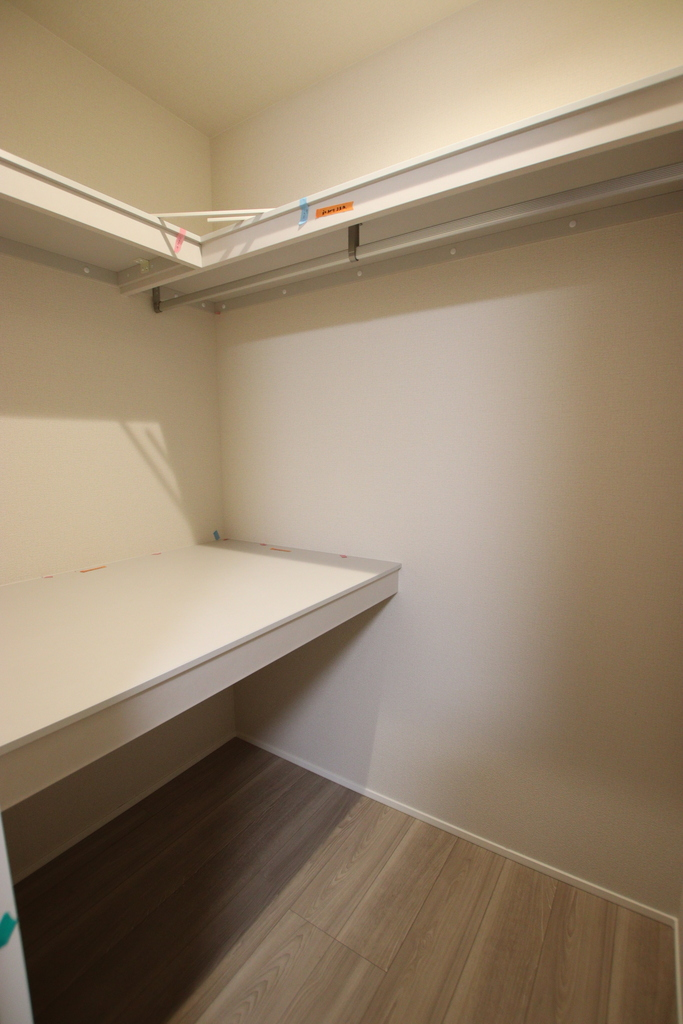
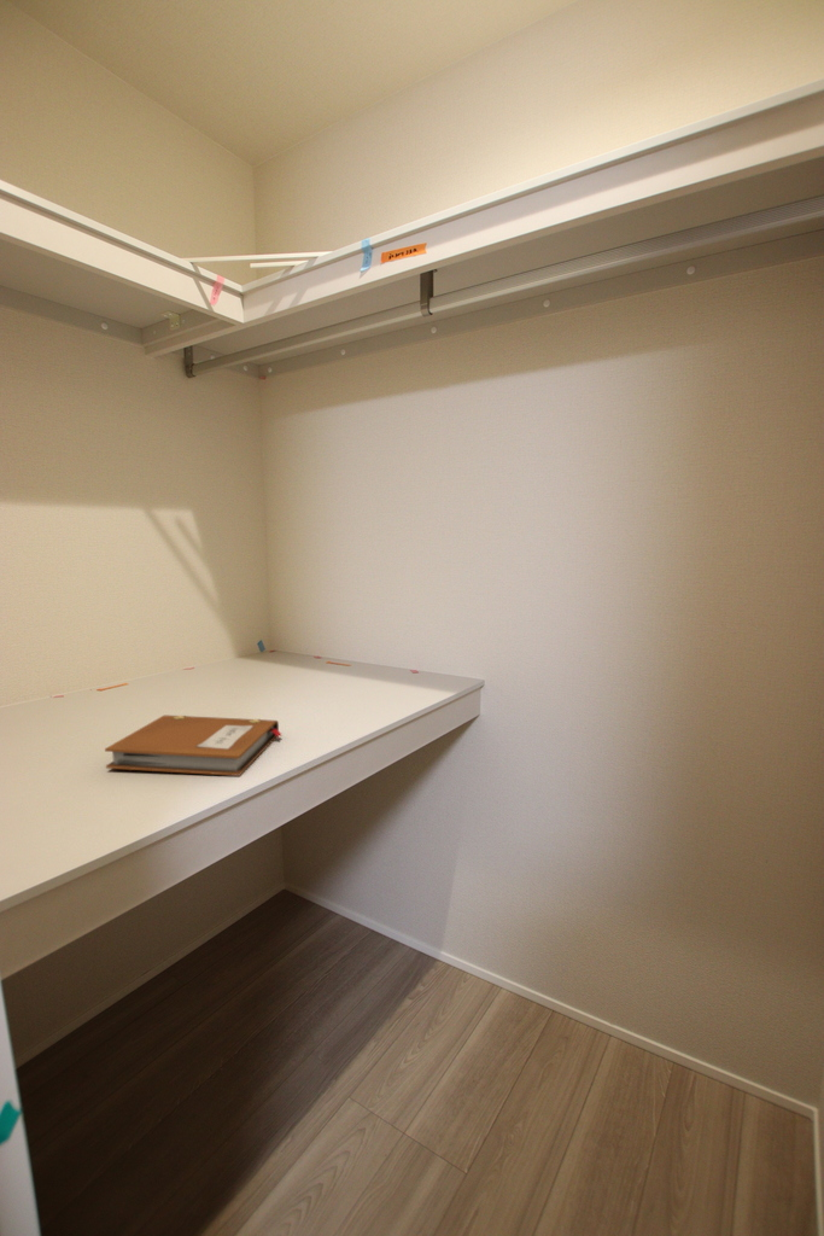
+ notebook (203, 741)
